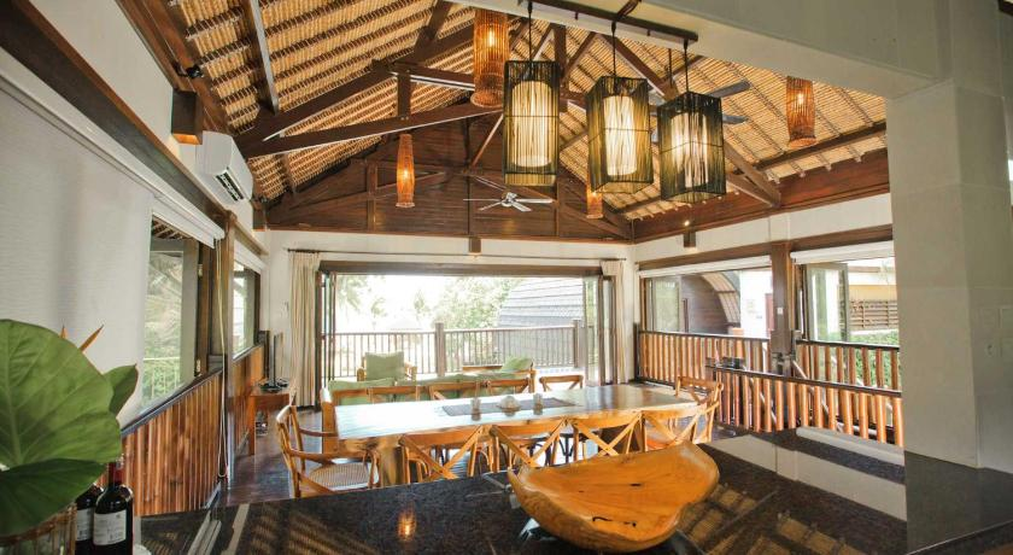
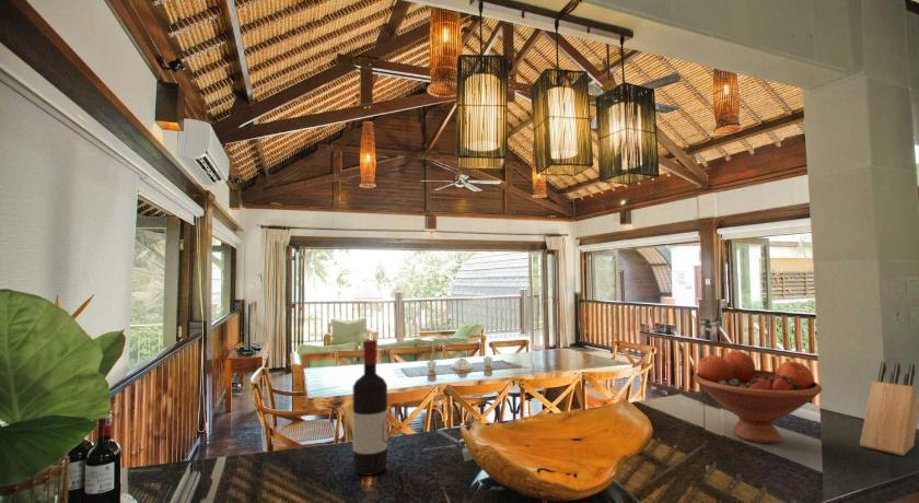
+ knife block (891, 403)
+ wine bottle (370, 405)
+ fruit bowl (754, 396)
